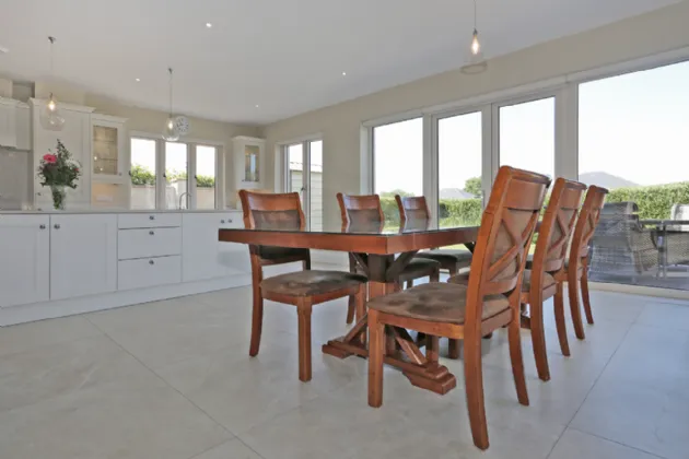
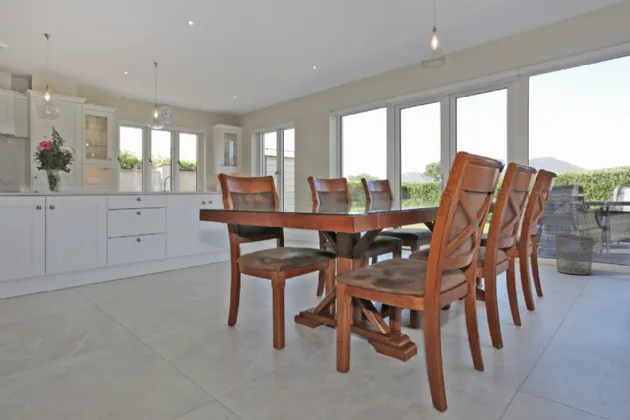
+ waste bin (573, 253)
